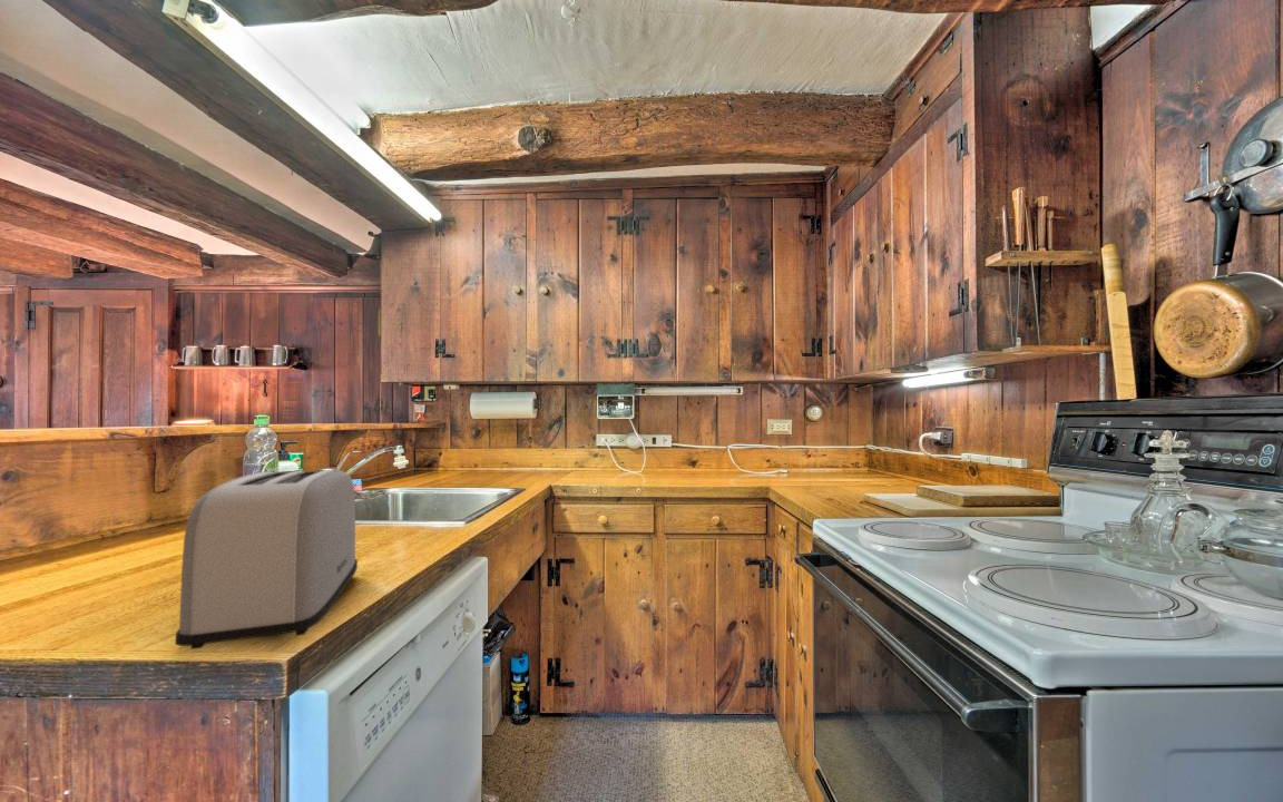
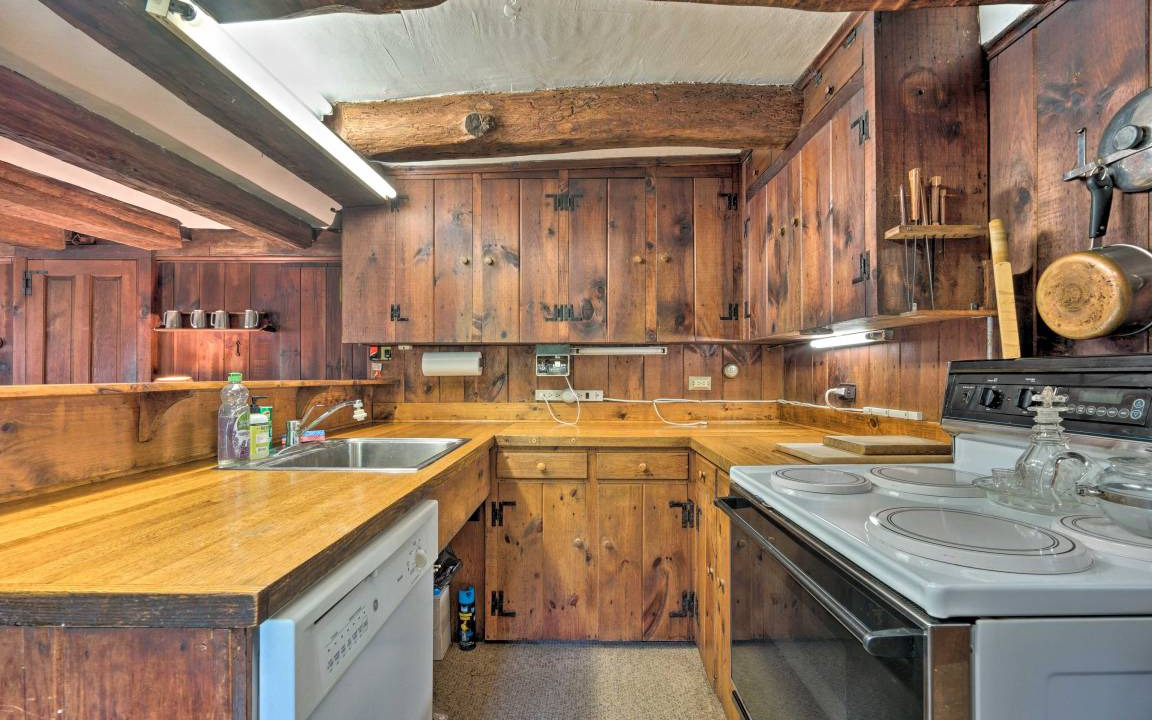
- toaster (286, 538)
